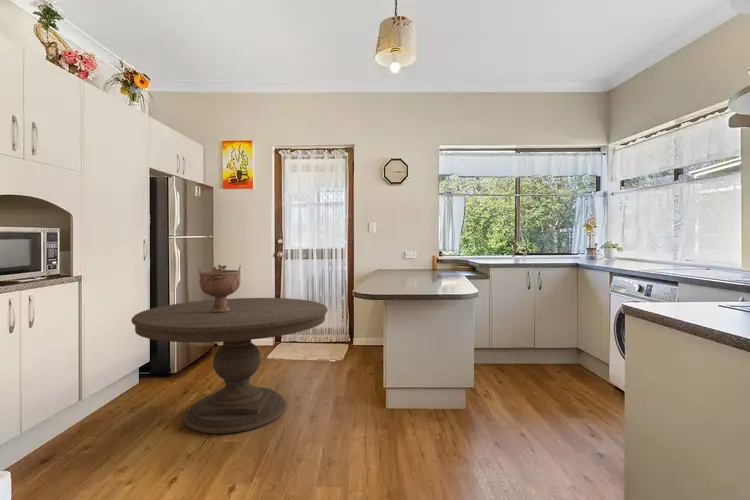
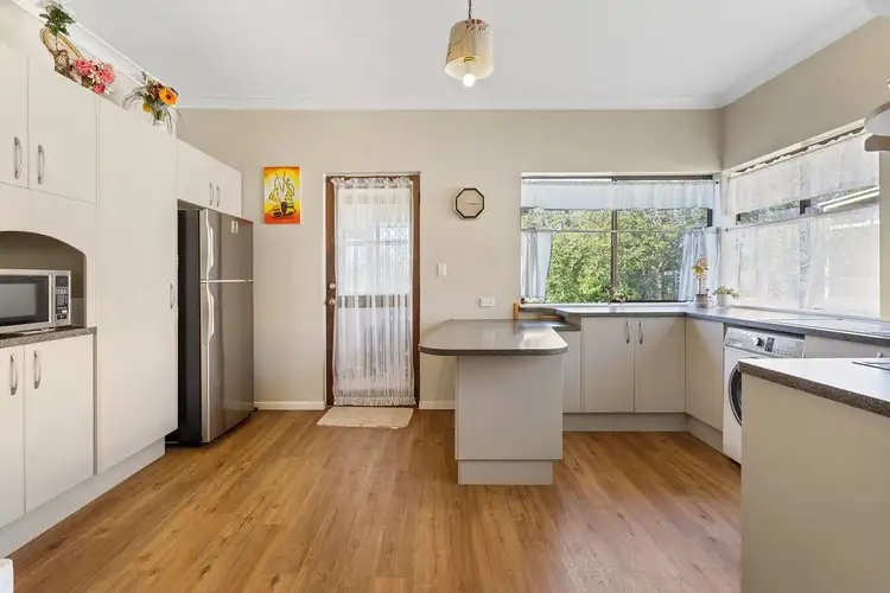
- dining table (237, 360)
- decorative bowl (219, 287)
